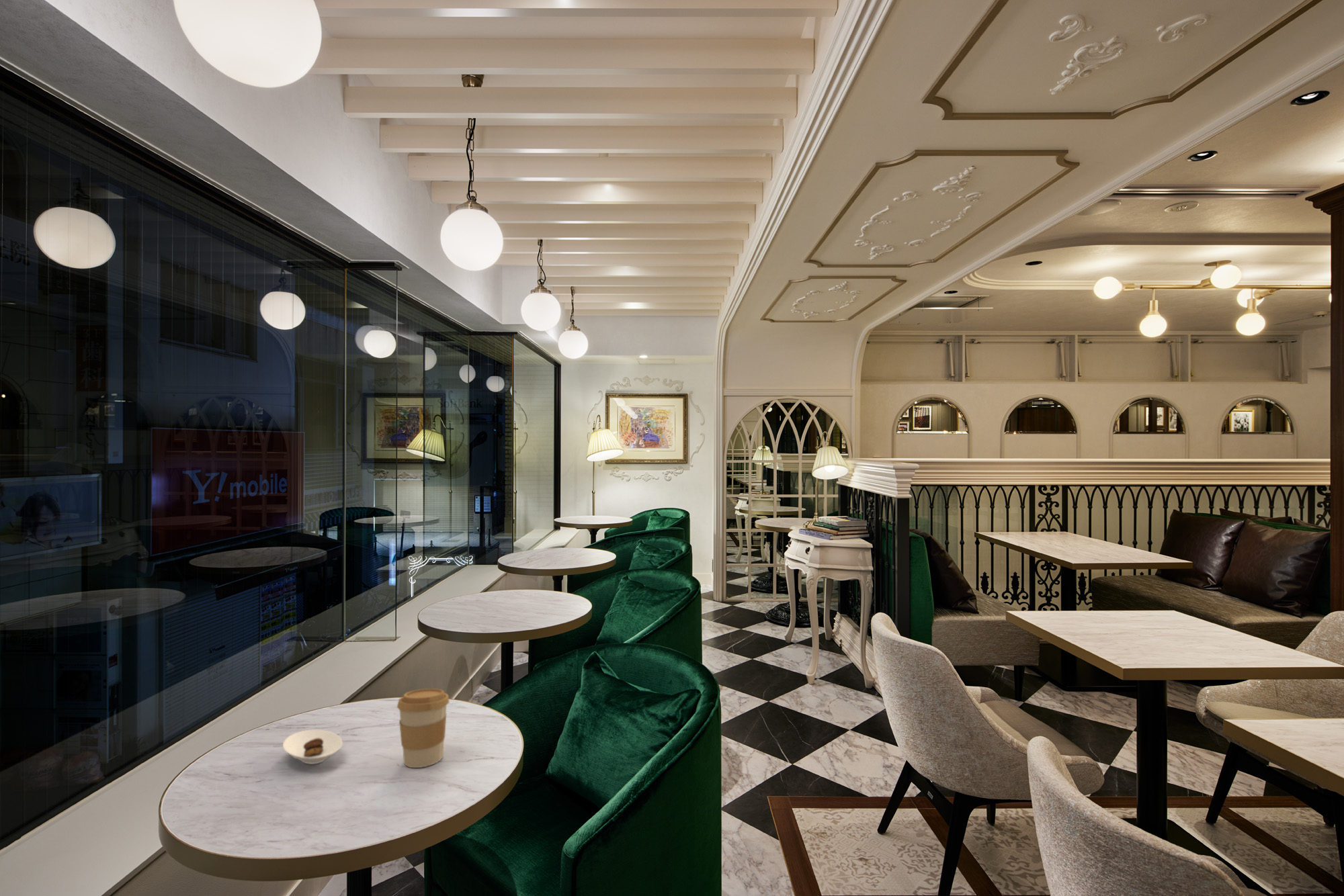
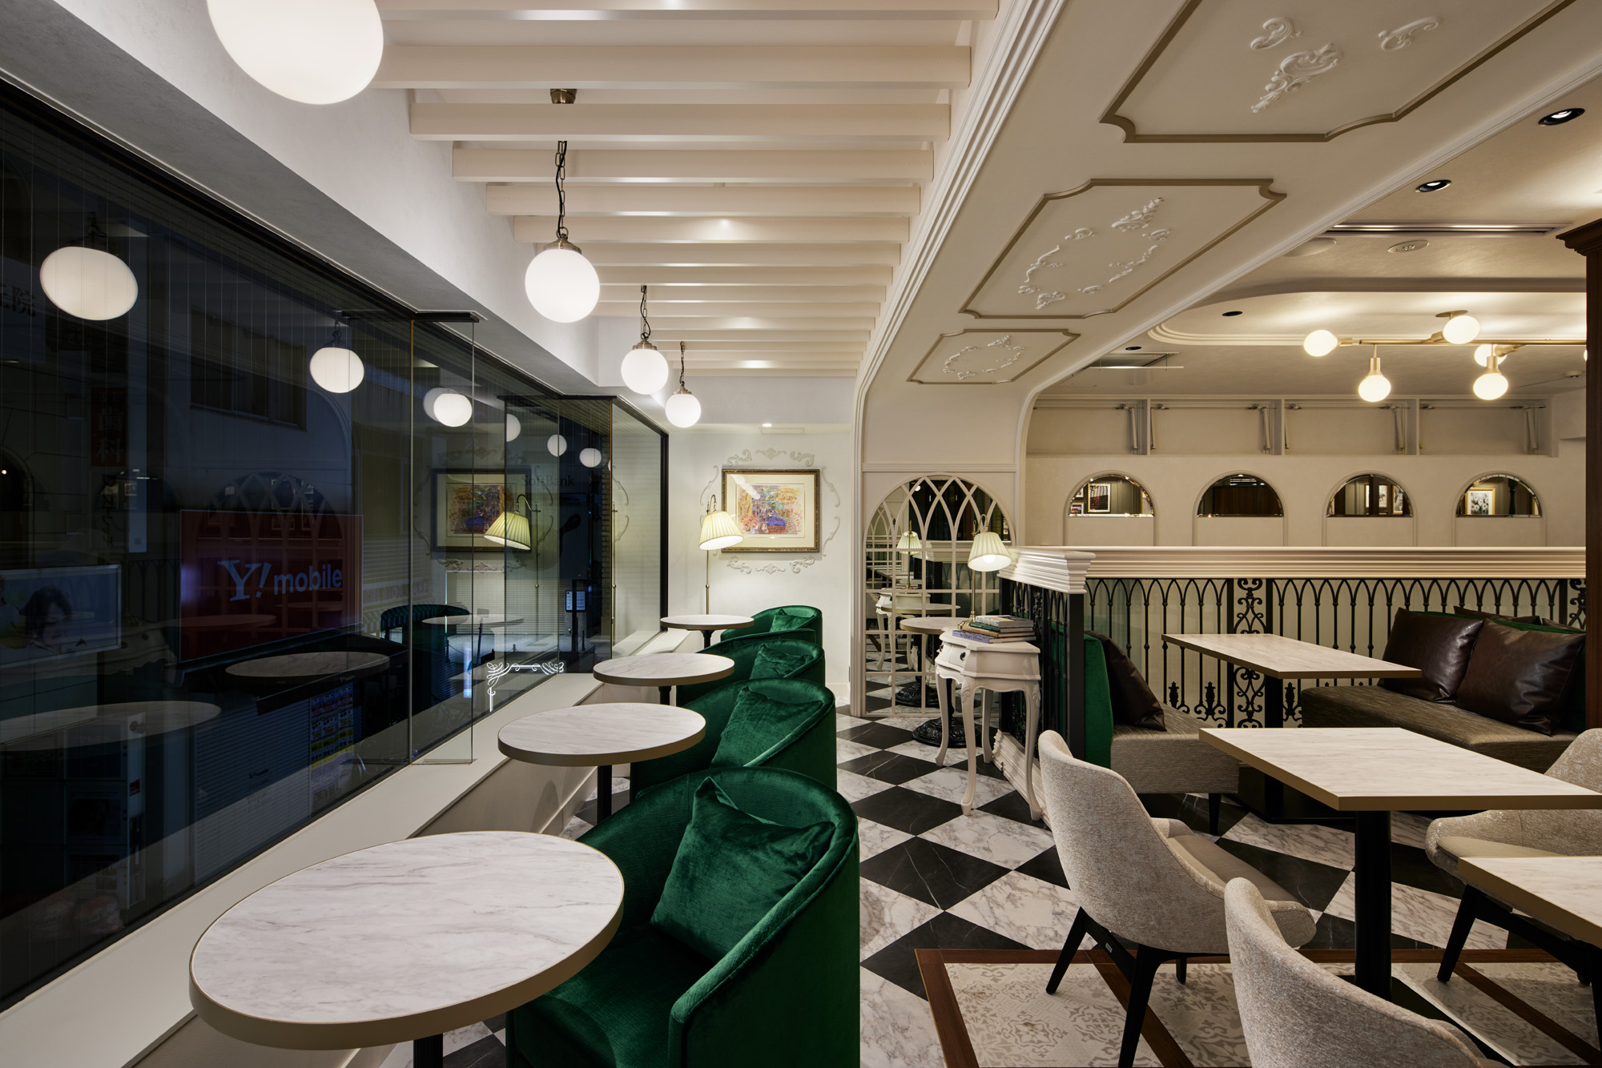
- coffee cup (423, 725)
- saucer (312, 748)
